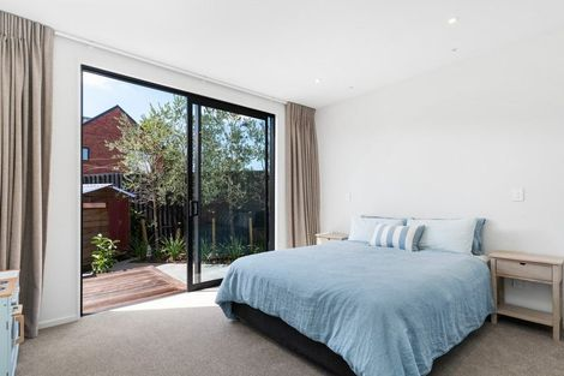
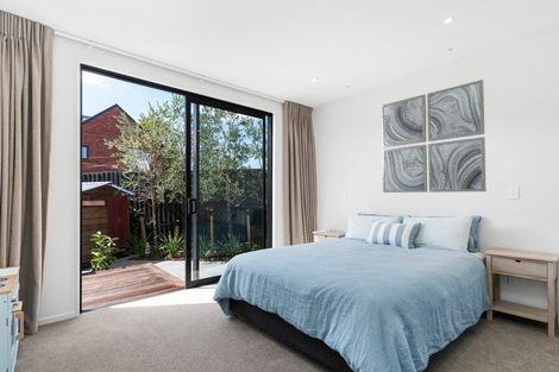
+ wall art (428, 144)
